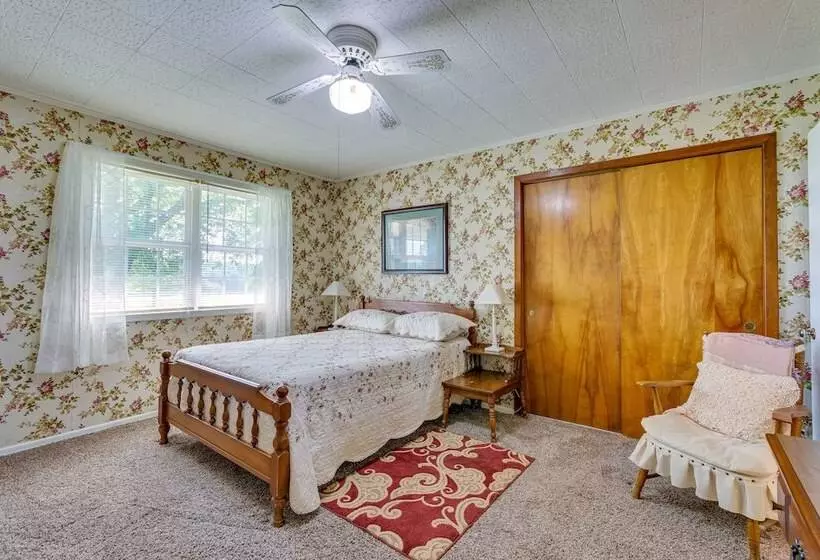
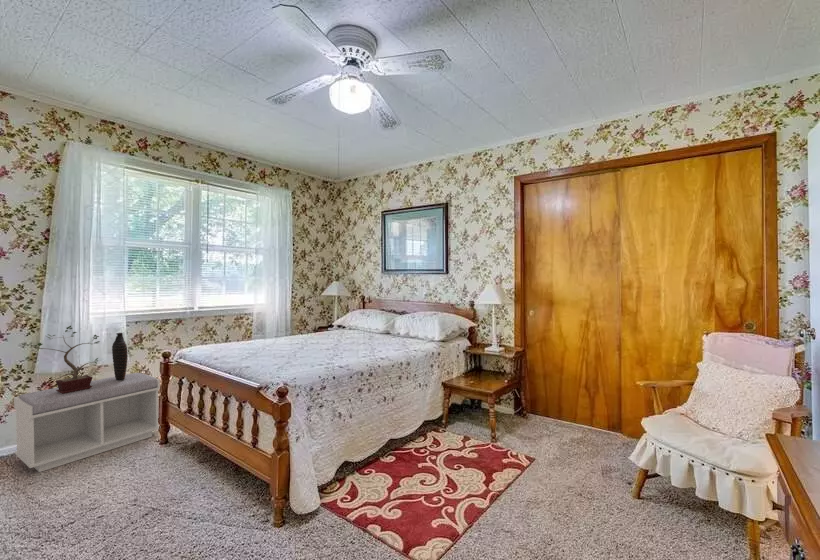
+ bench (93, 415)
+ potted plant (64, 358)
+ decorative vase (119, 356)
